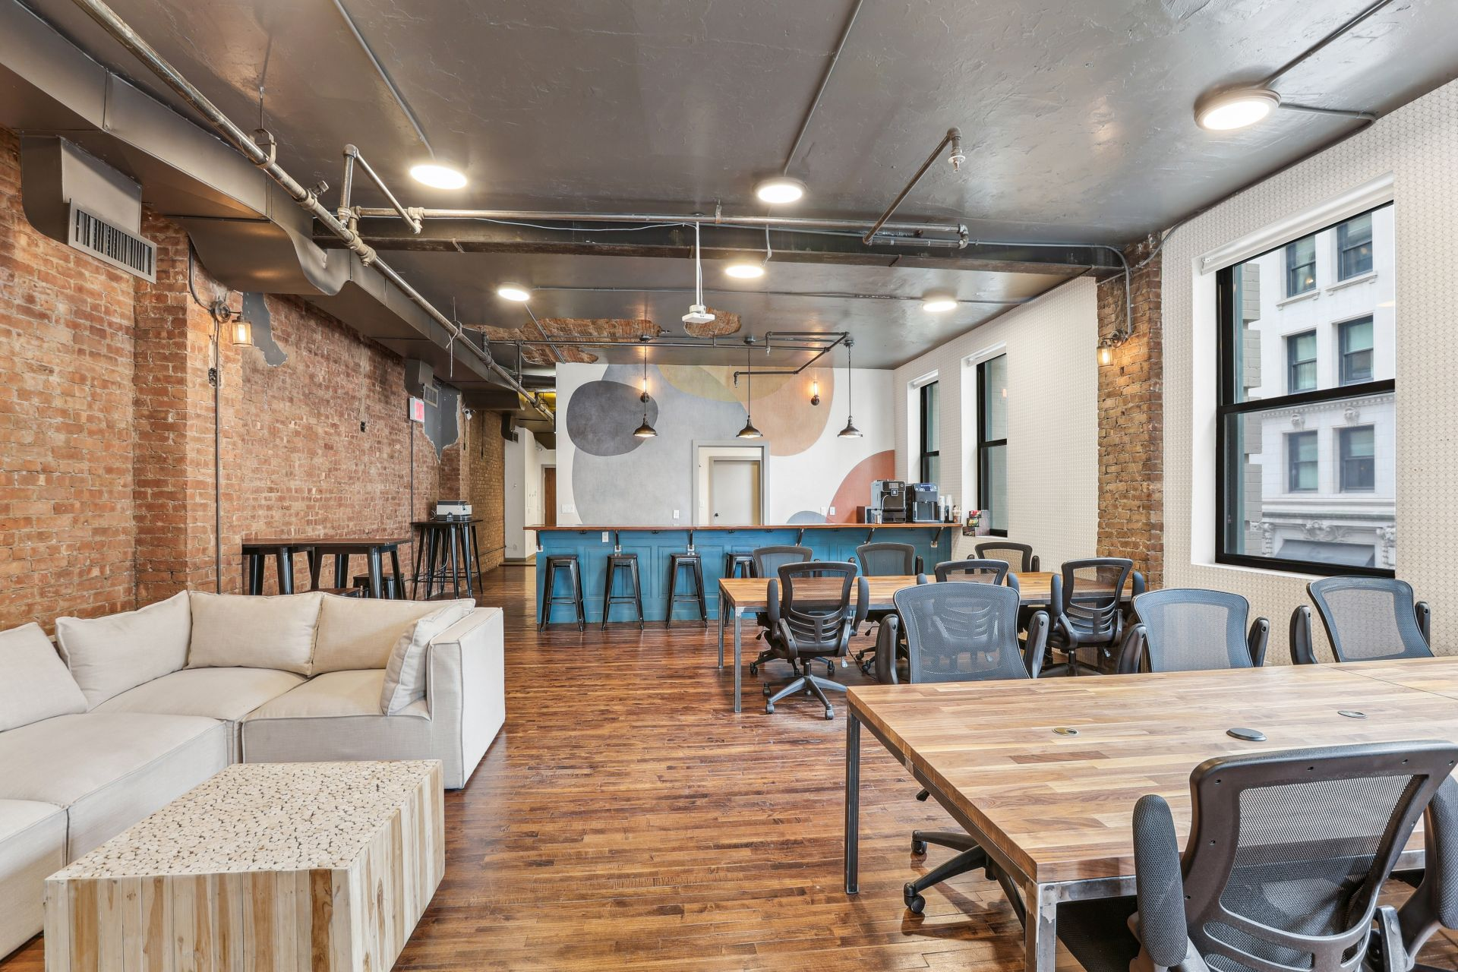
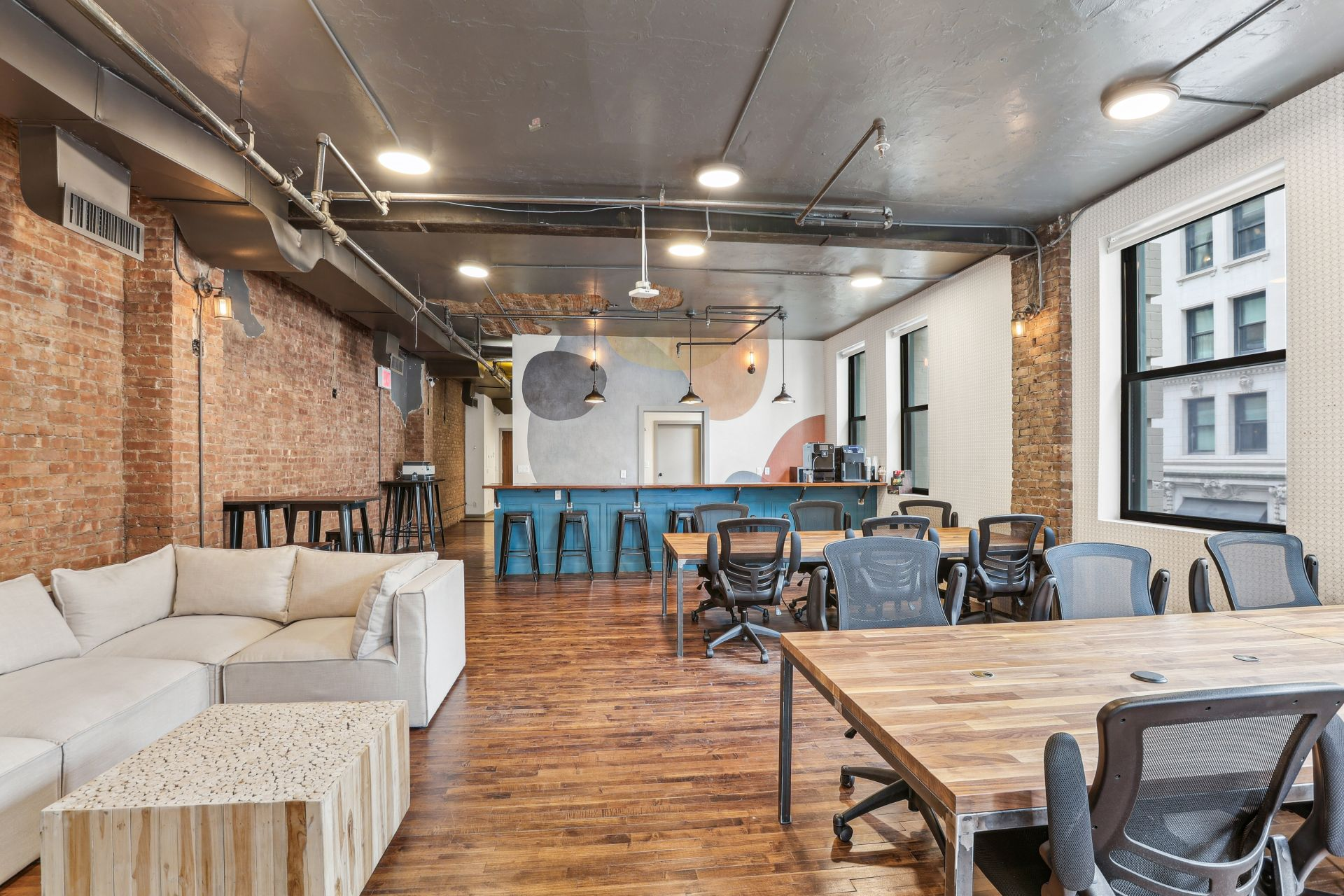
+ tape dispenser (539, 122)
